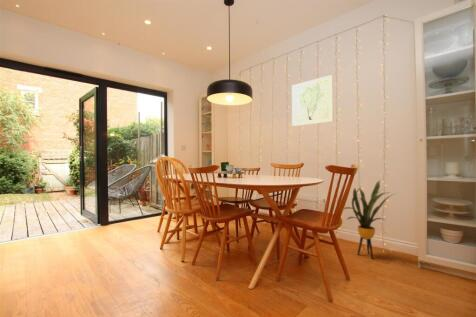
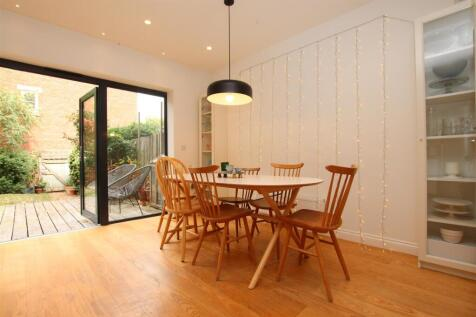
- wall art (311, 102)
- house plant (370, 219)
